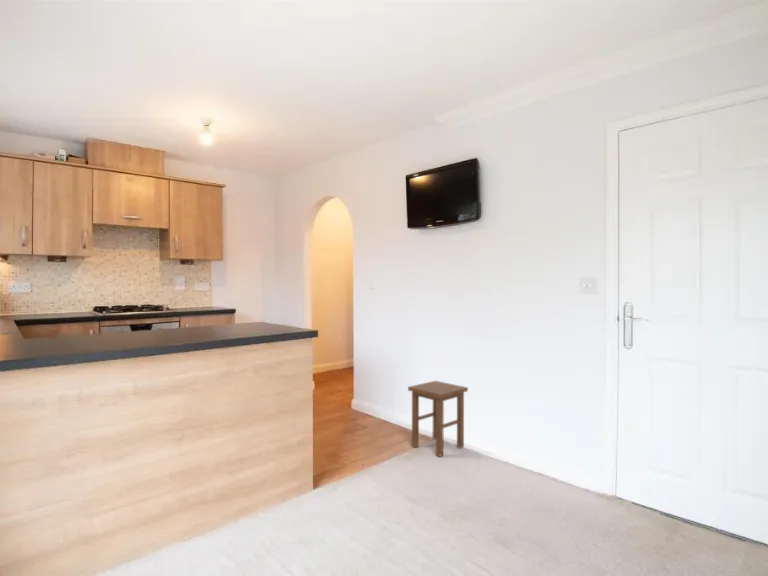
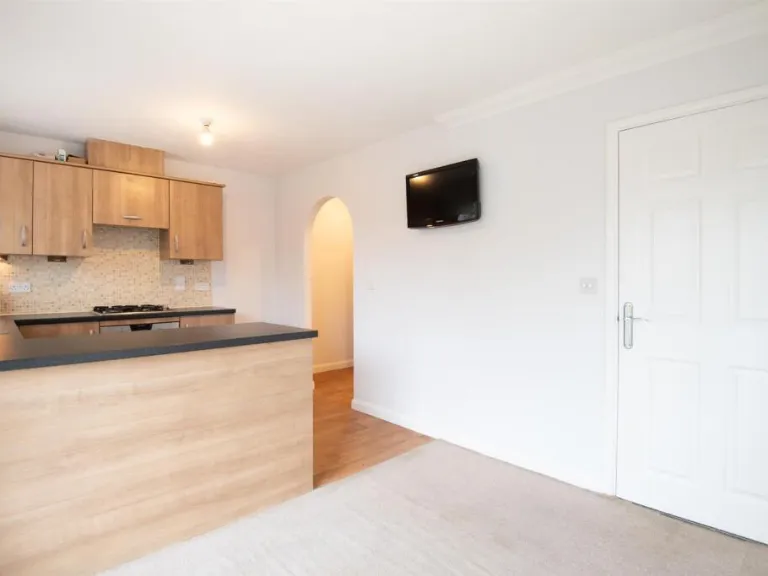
- stool (437, 416)
